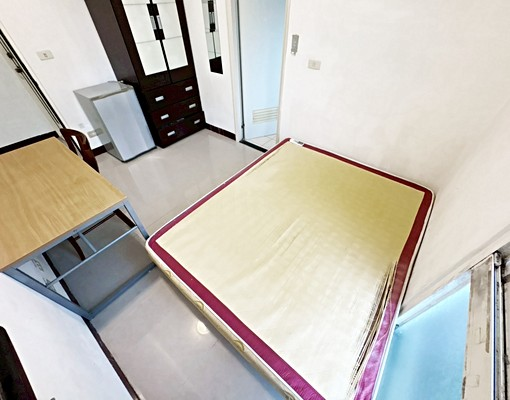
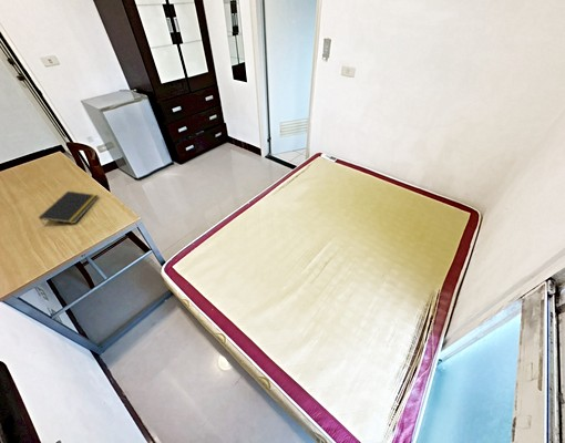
+ notepad (71, 206)
